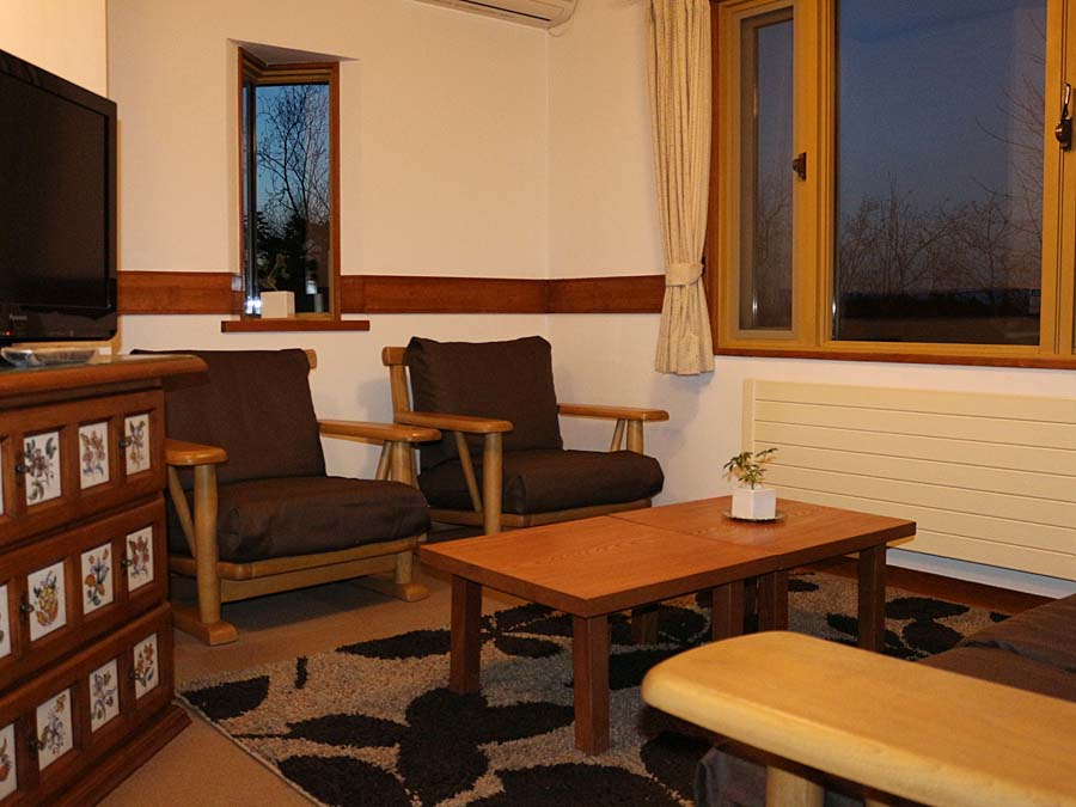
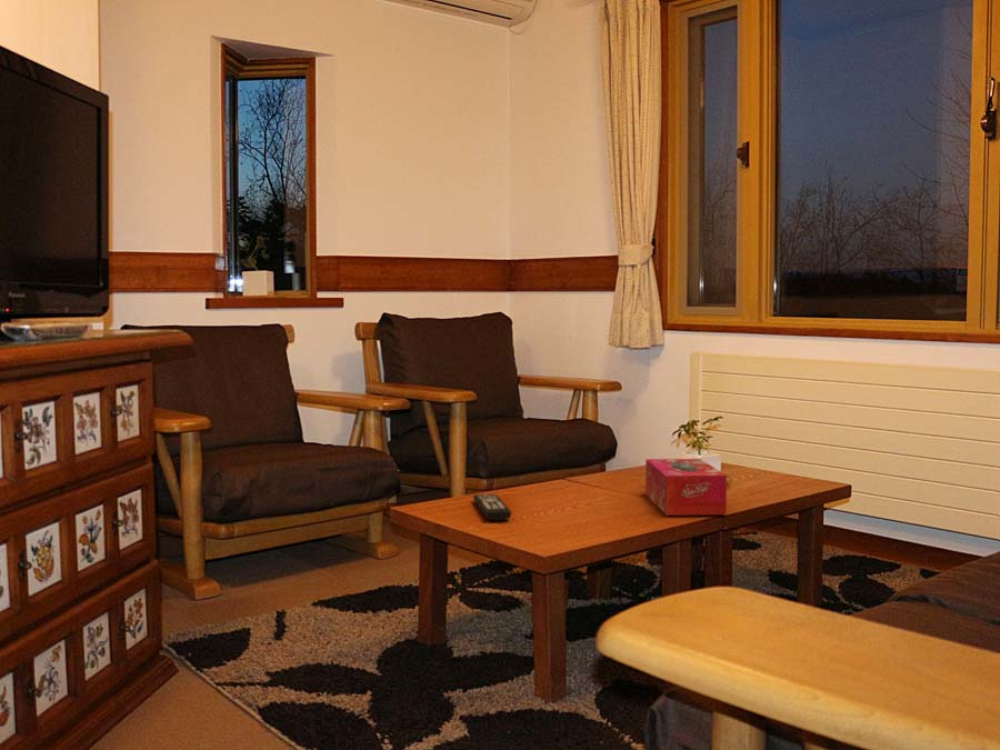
+ tissue box (683, 484)
+ remote control (491, 506)
